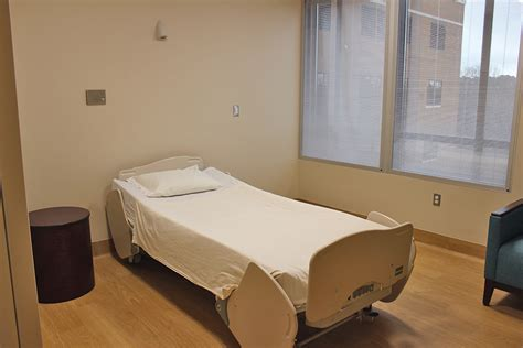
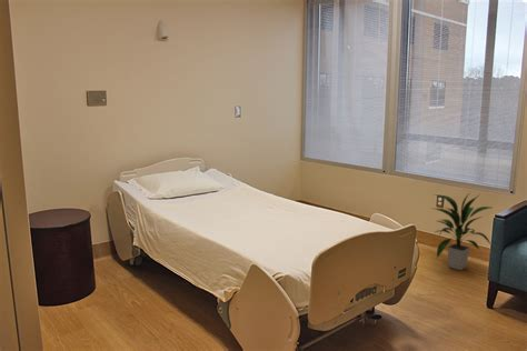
+ indoor plant (457, 229)
